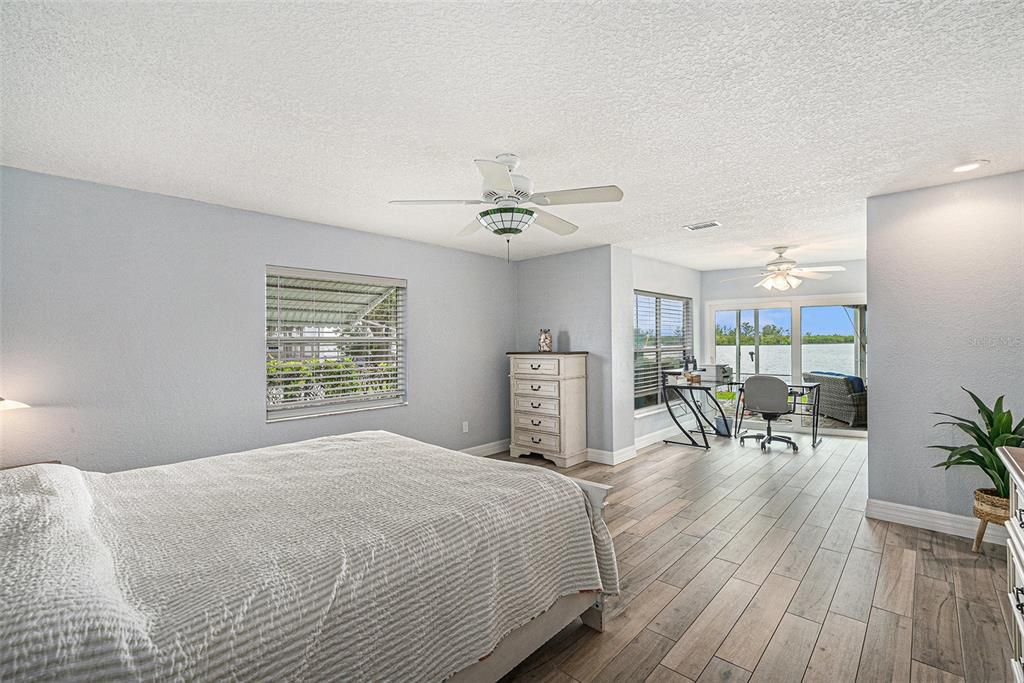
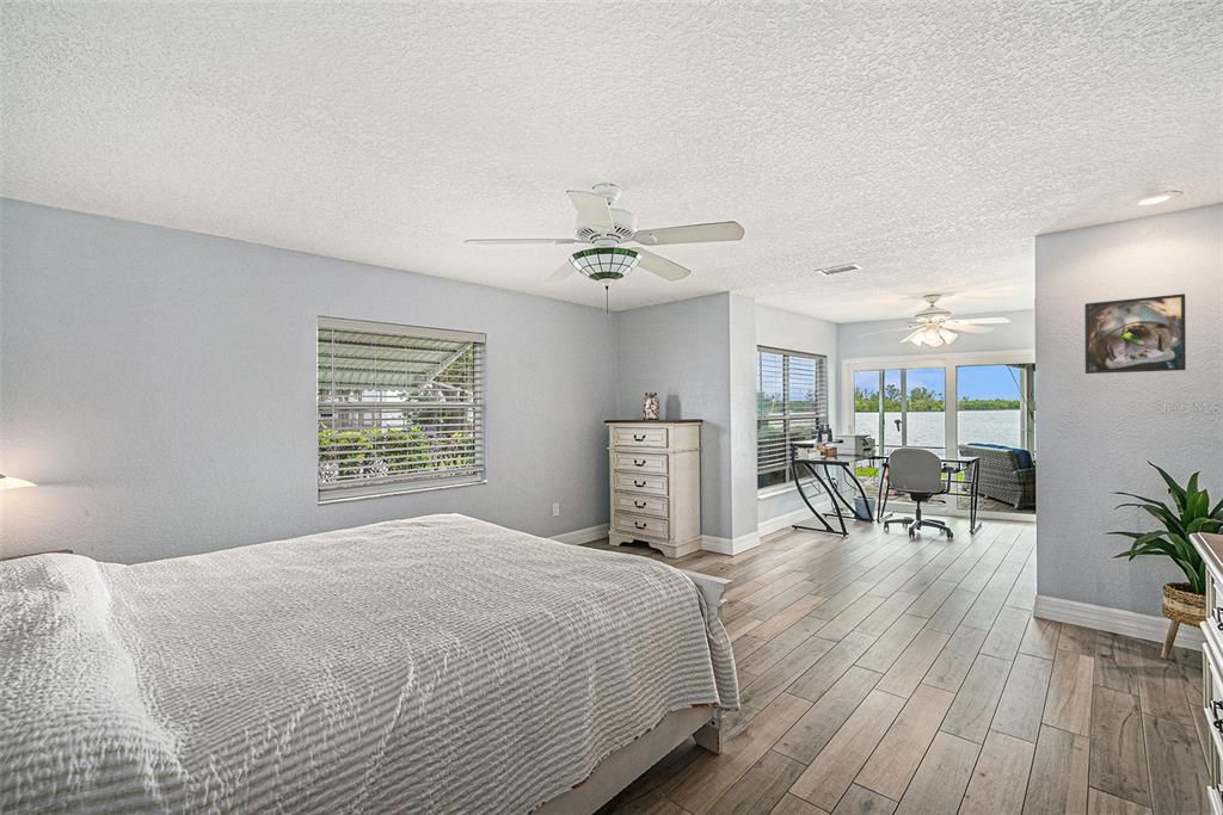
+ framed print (1132, 335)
